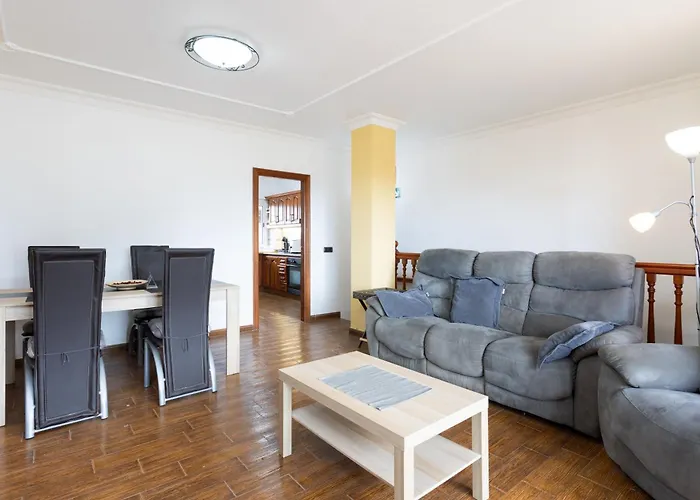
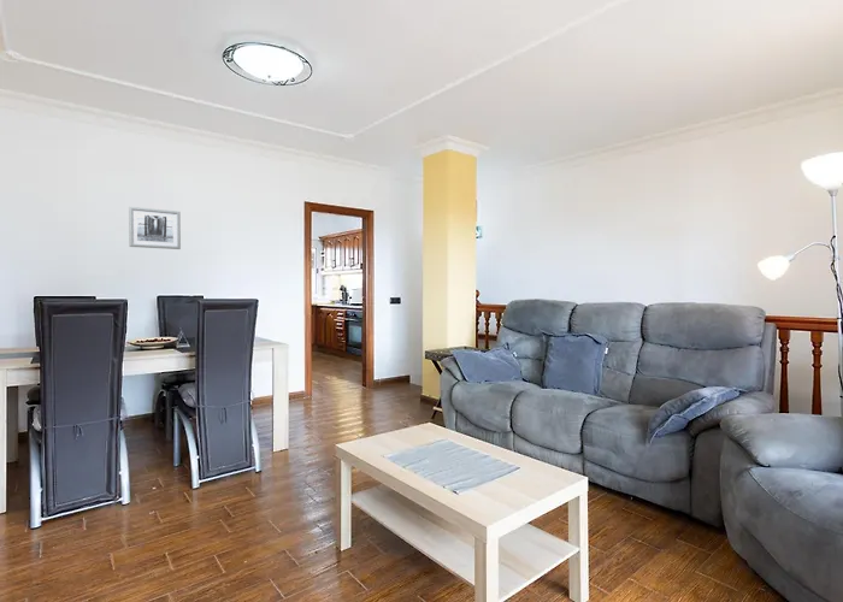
+ wall art (155, 228)
